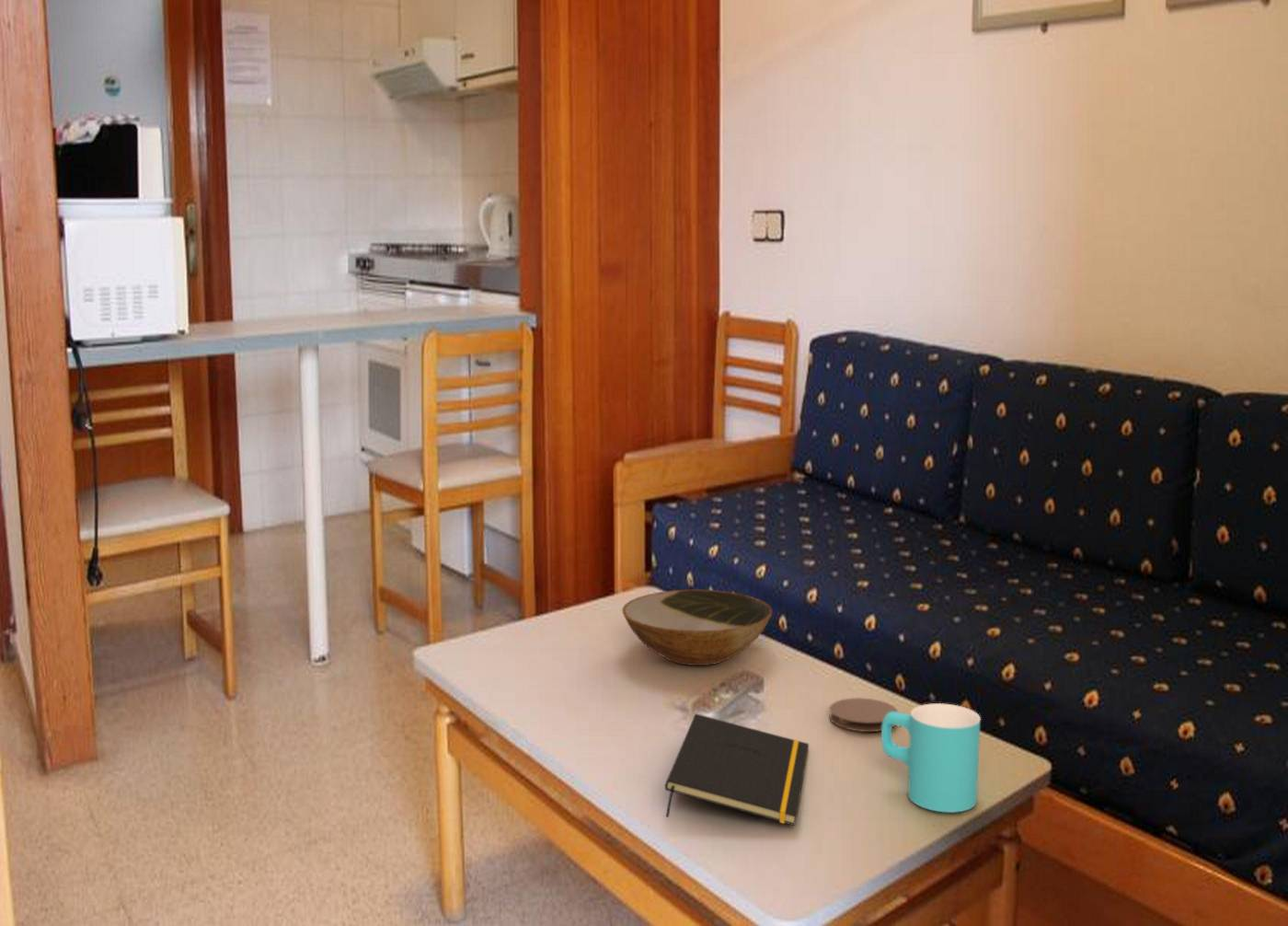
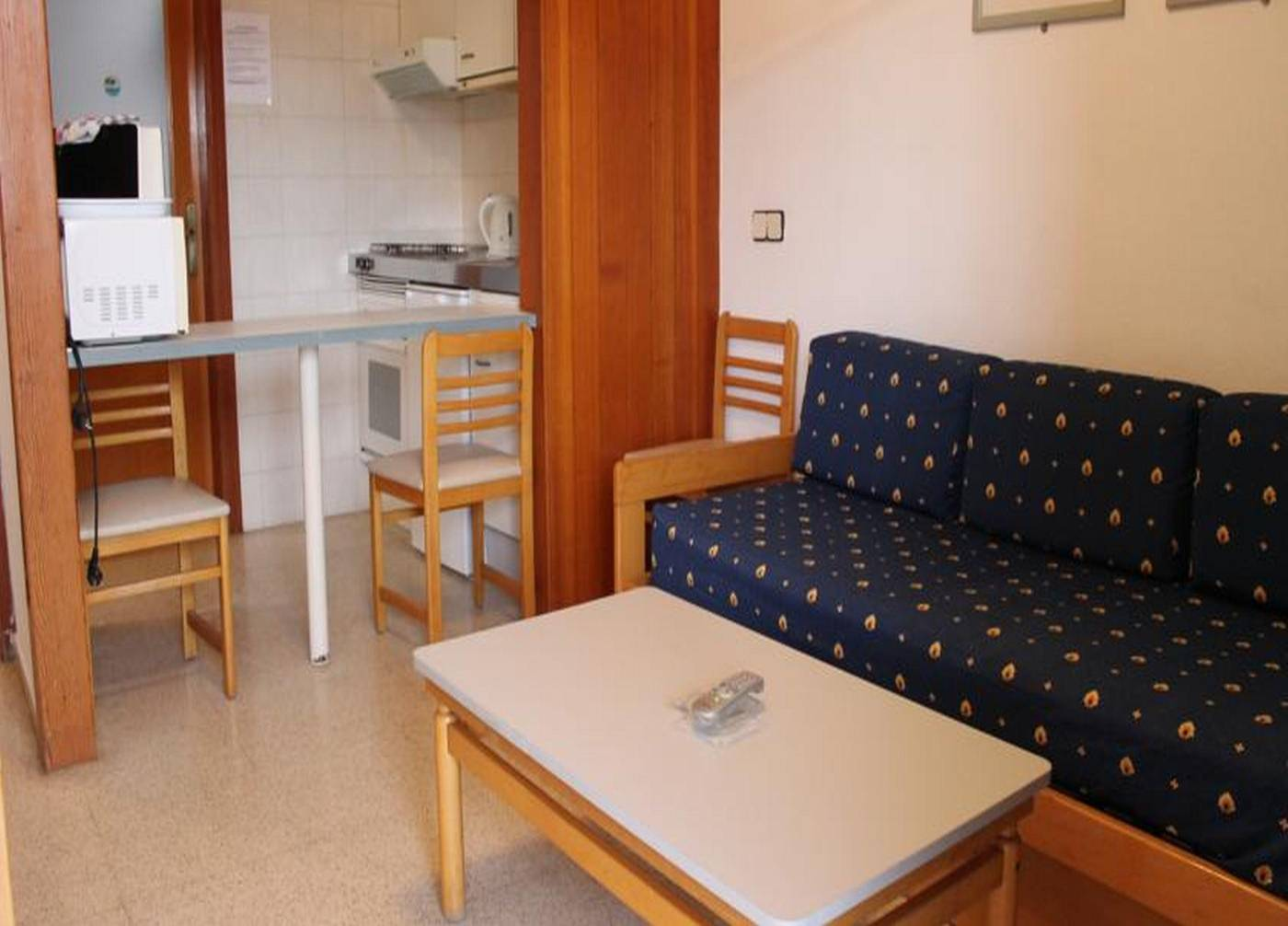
- cup (934, 752)
- notepad (741, 765)
- coaster (863, 714)
- bowl (696, 631)
